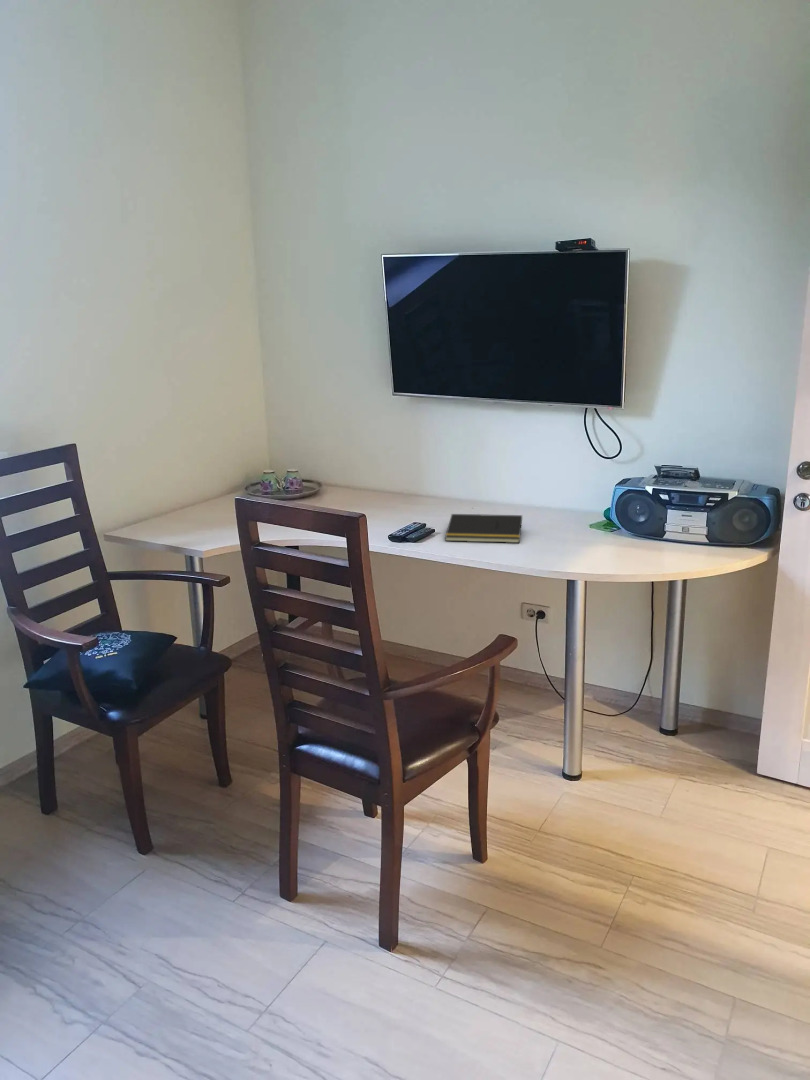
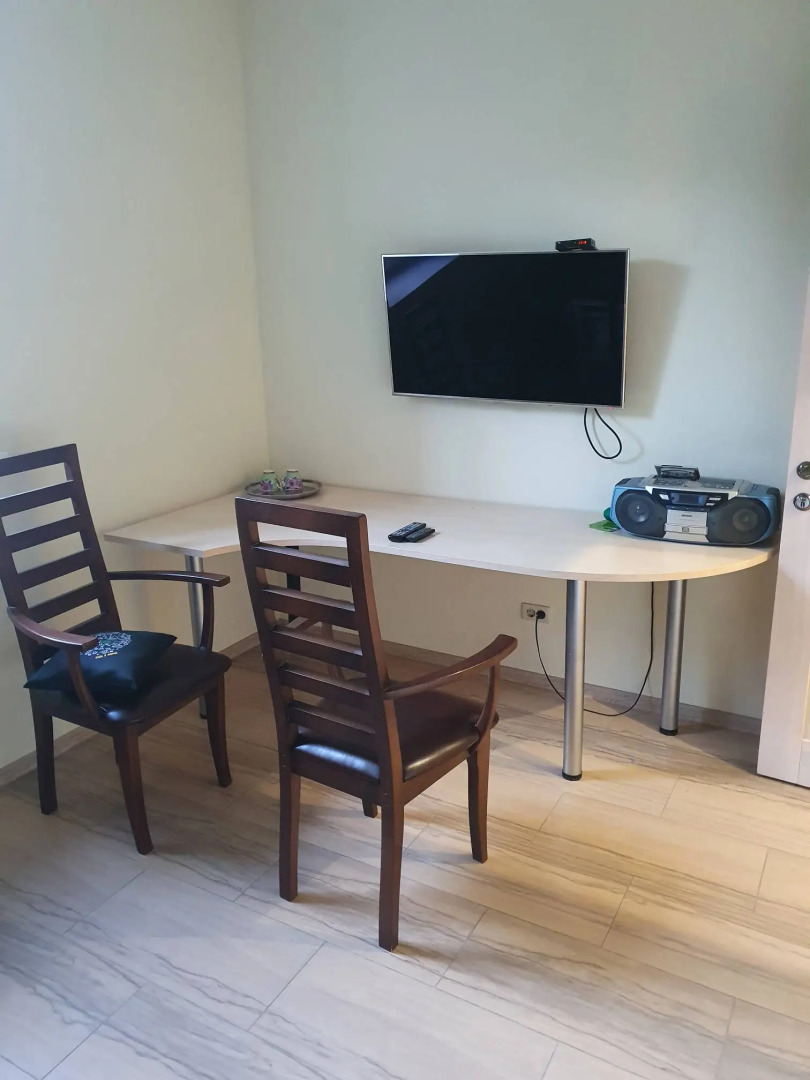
- notepad (484, 527)
